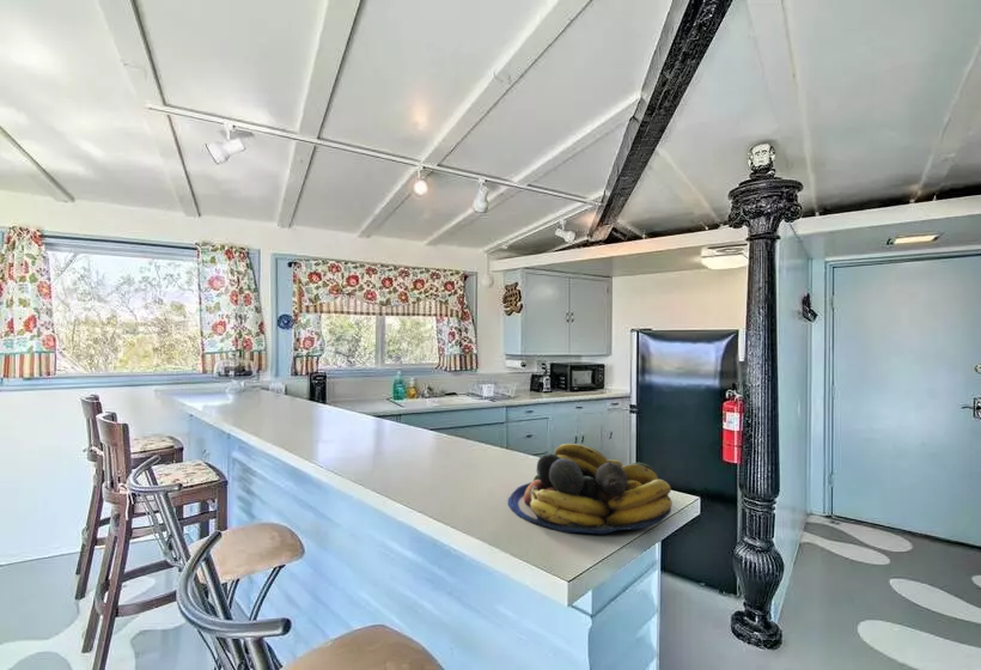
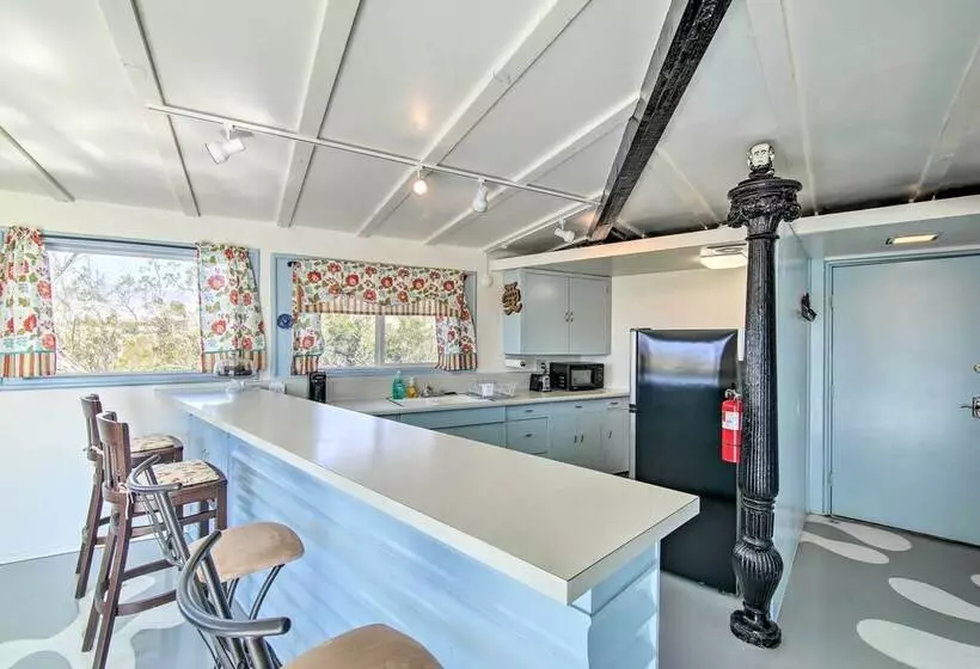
- fruit bowl (586, 474)
